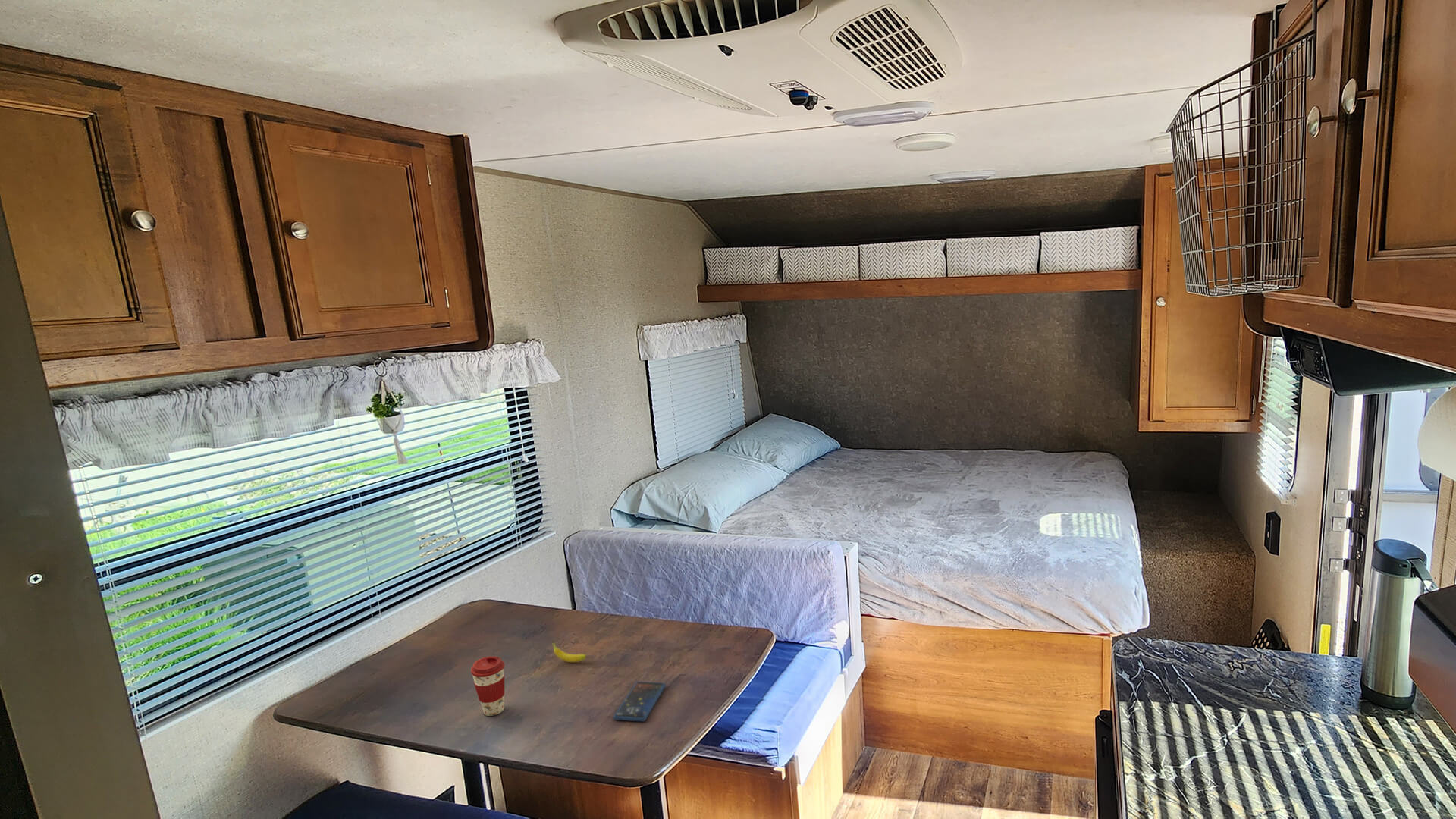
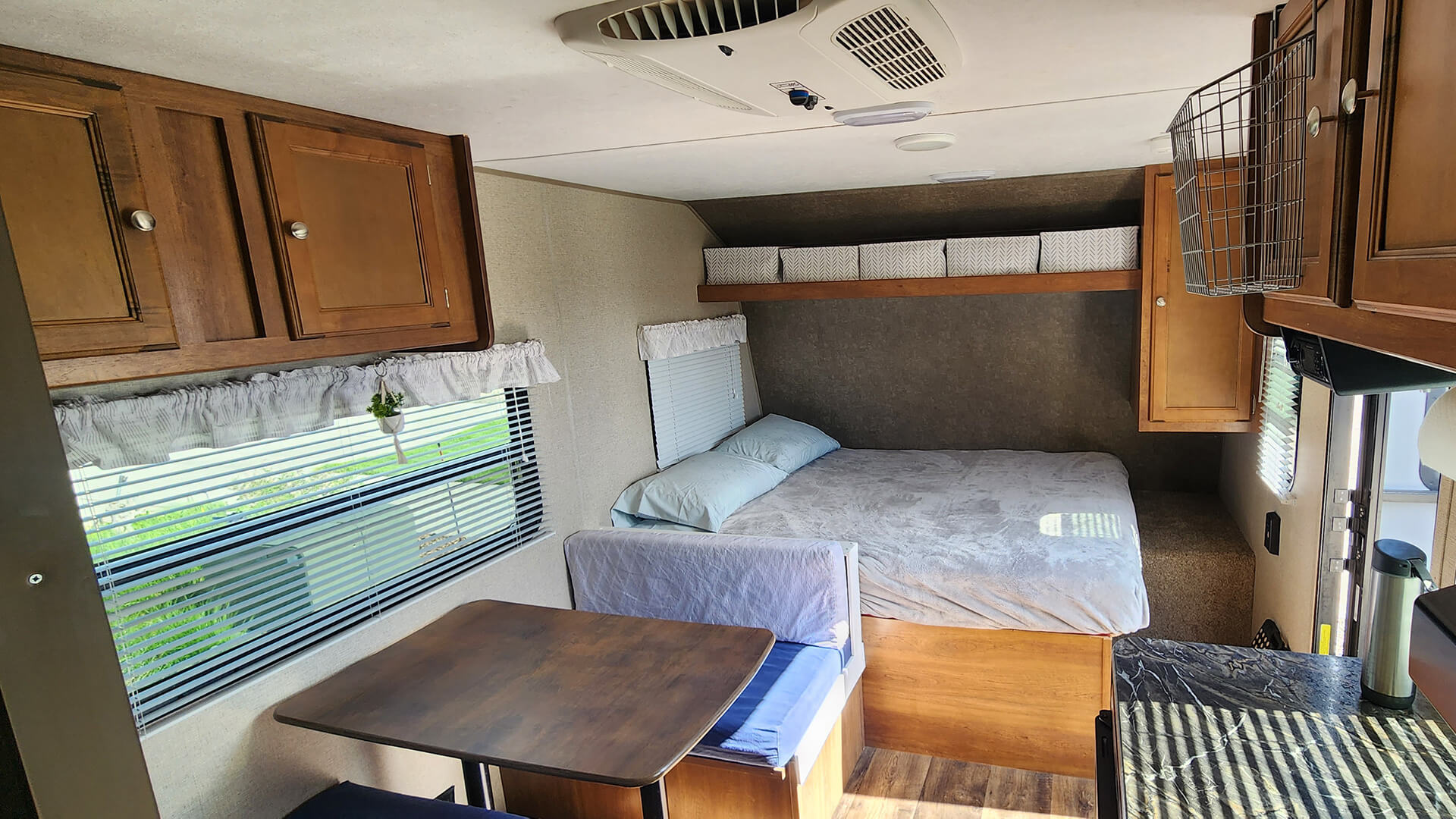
- coffee cup (490, 686)
- smartphone (640, 701)
- fruit (569, 654)
